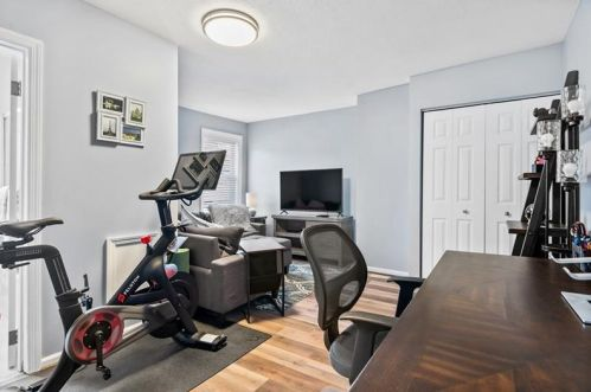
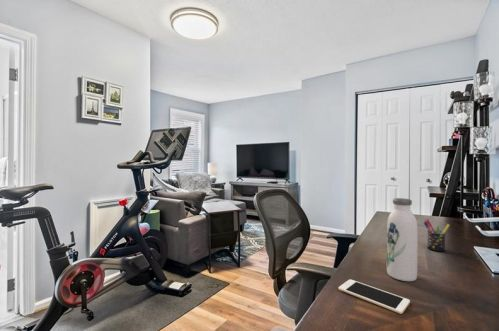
+ cell phone (372, 294)
+ pen holder (435, 234)
+ water bottle (401, 237)
